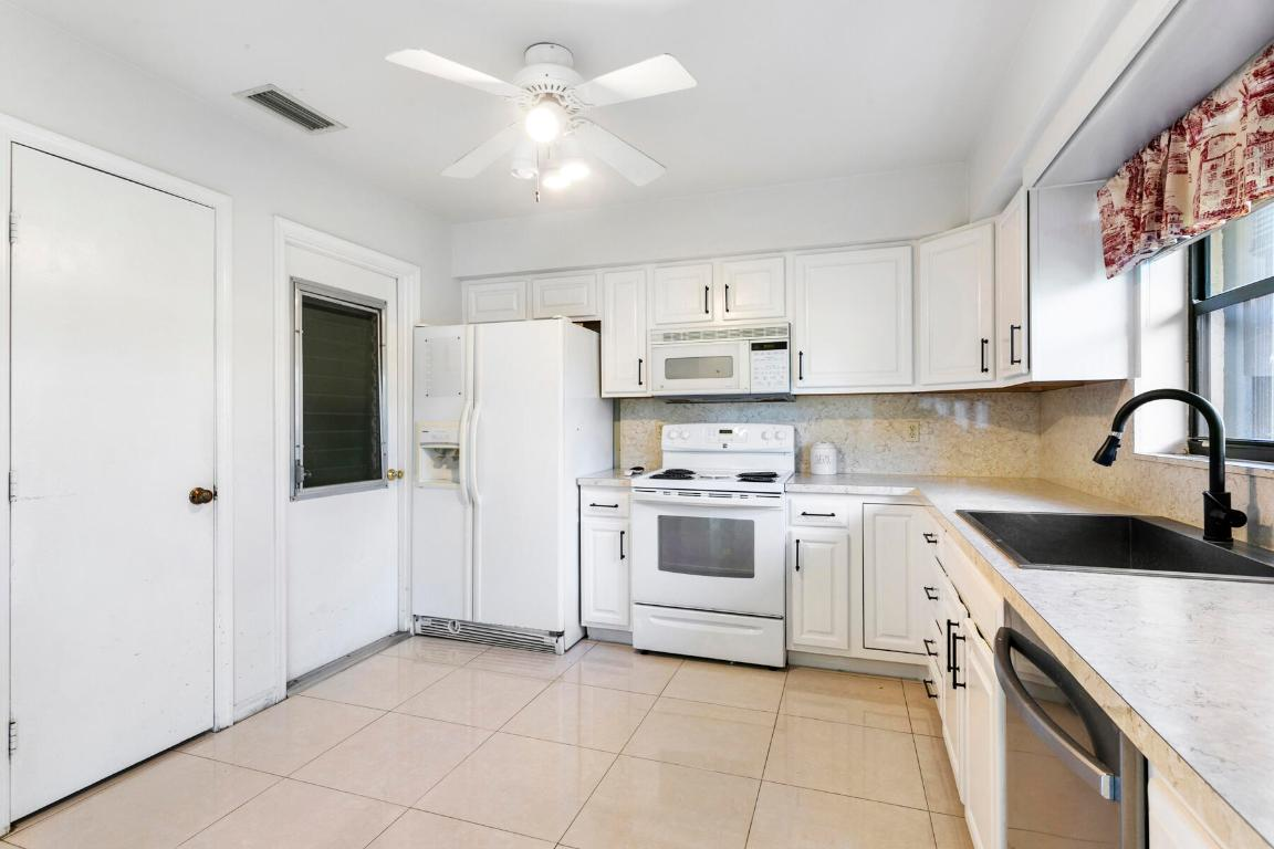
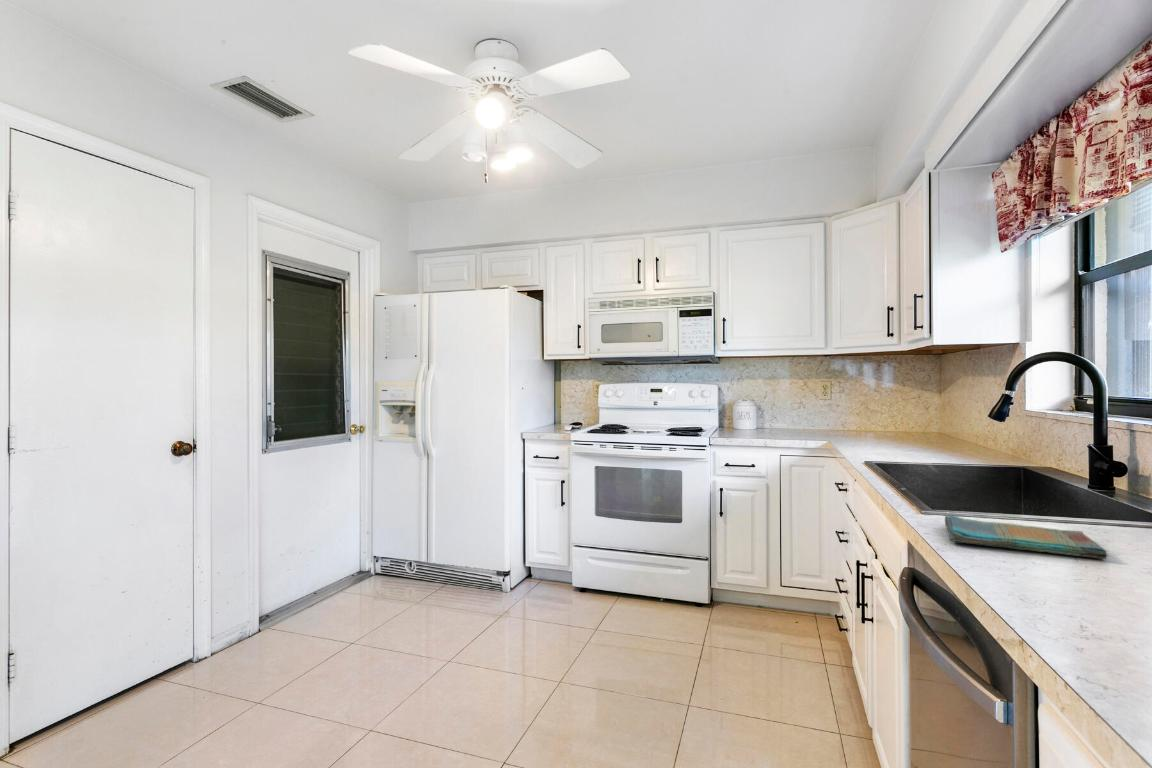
+ dish towel (1016, 534)
